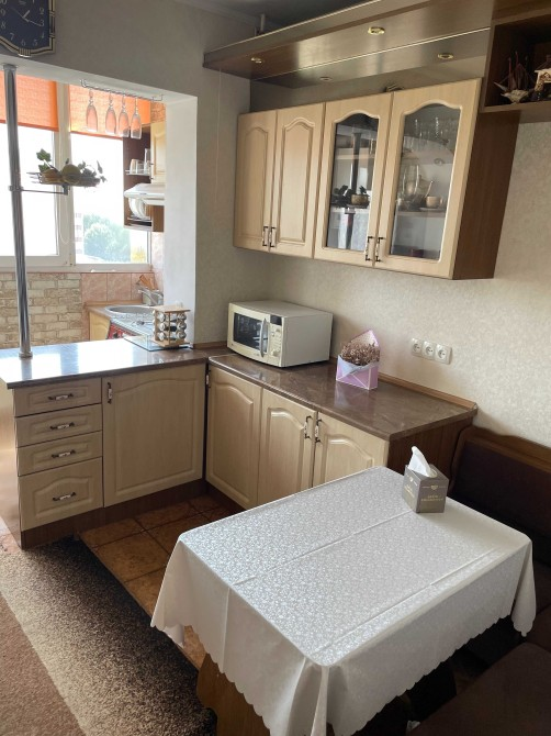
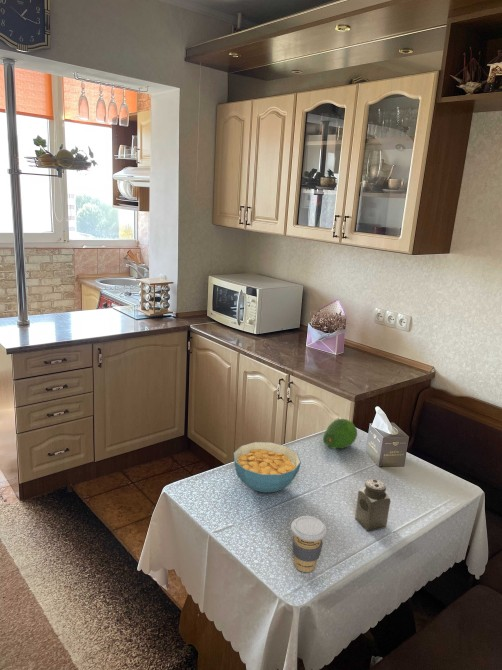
+ cereal bowl (265, 472)
+ fruit (339, 434)
+ salt shaker (373, 502)
+ coffee cup (306, 545)
